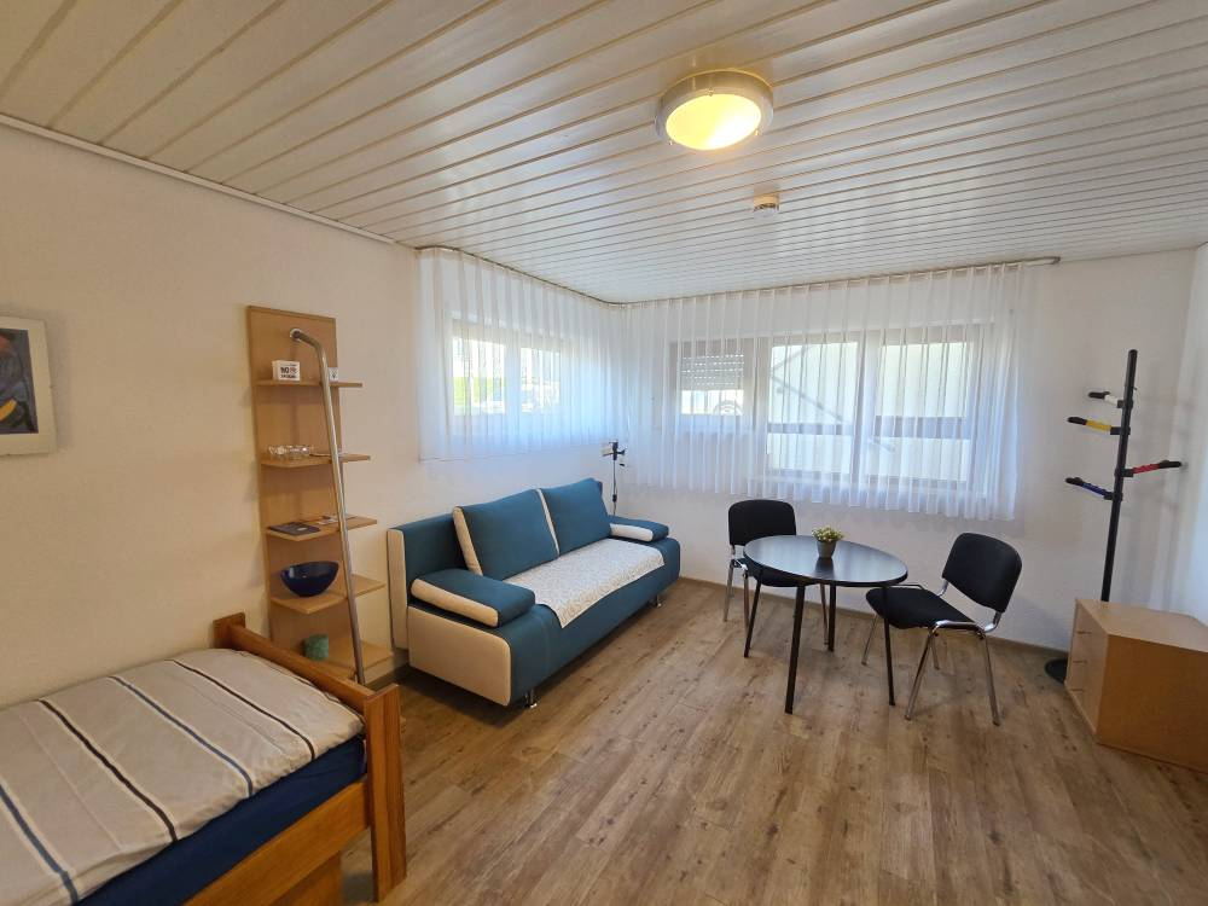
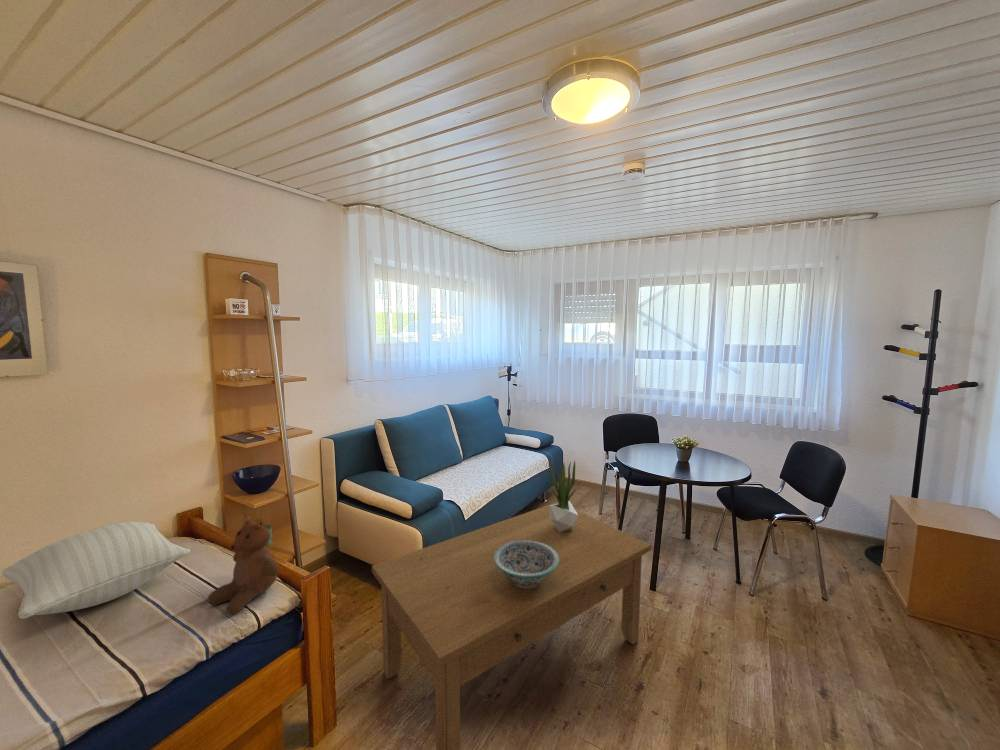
+ coffee table (517, 605)
+ decorative bowl (526, 567)
+ pillow (99, 562)
+ teddy bear (243, 559)
+ potted plant (563, 493)
